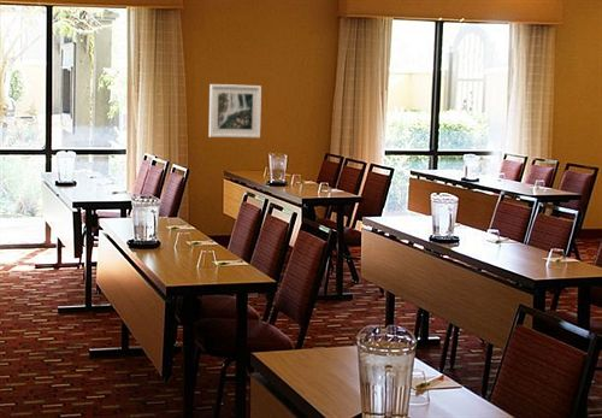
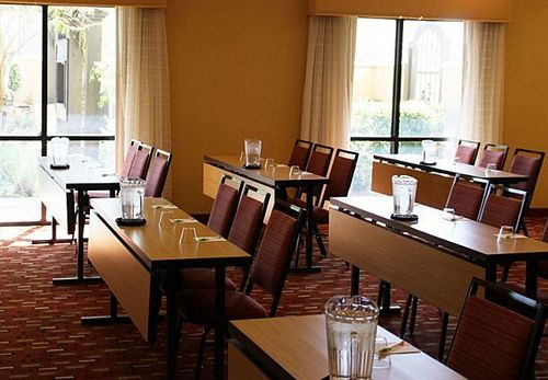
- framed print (235, 111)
